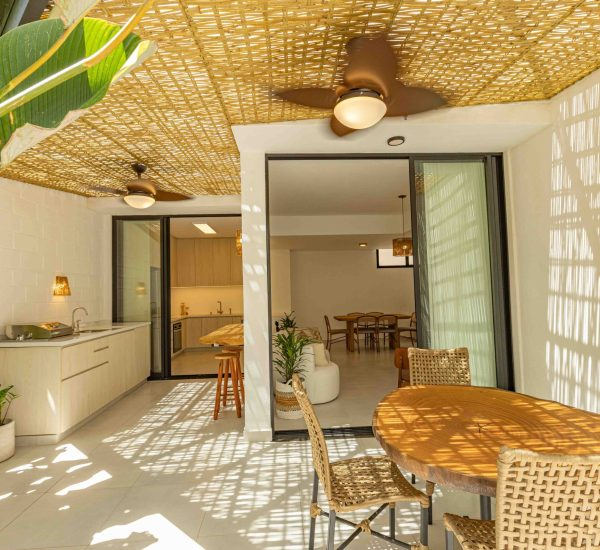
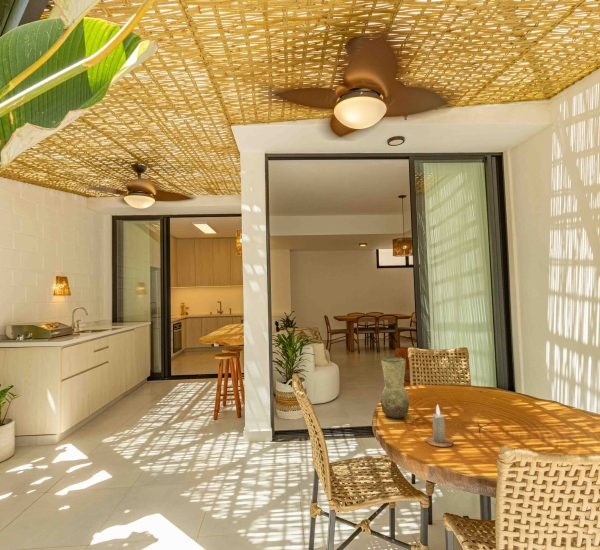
+ vase (394, 387)
+ candle (438, 422)
